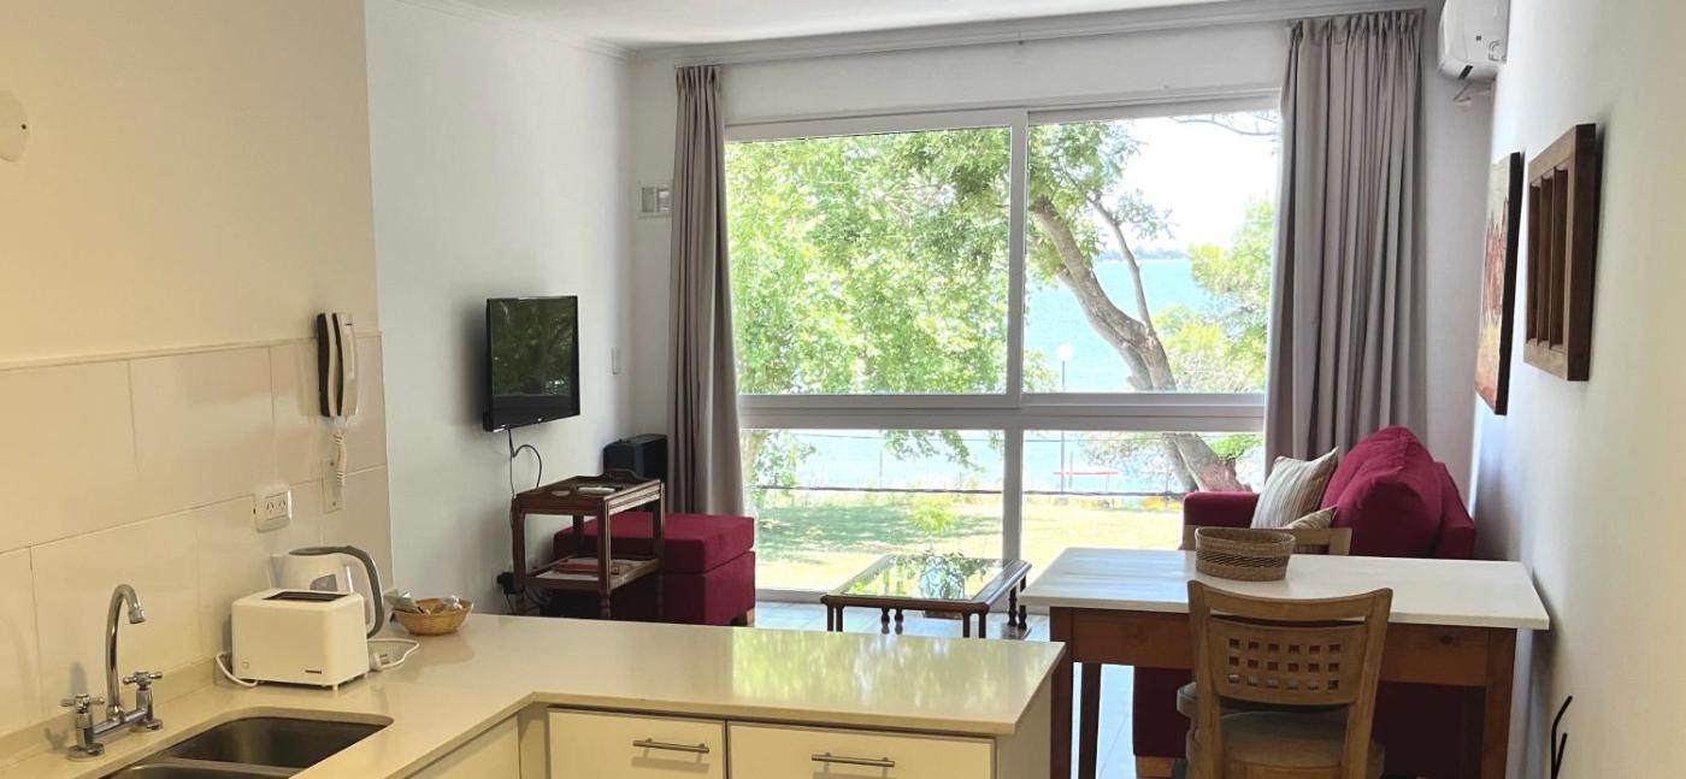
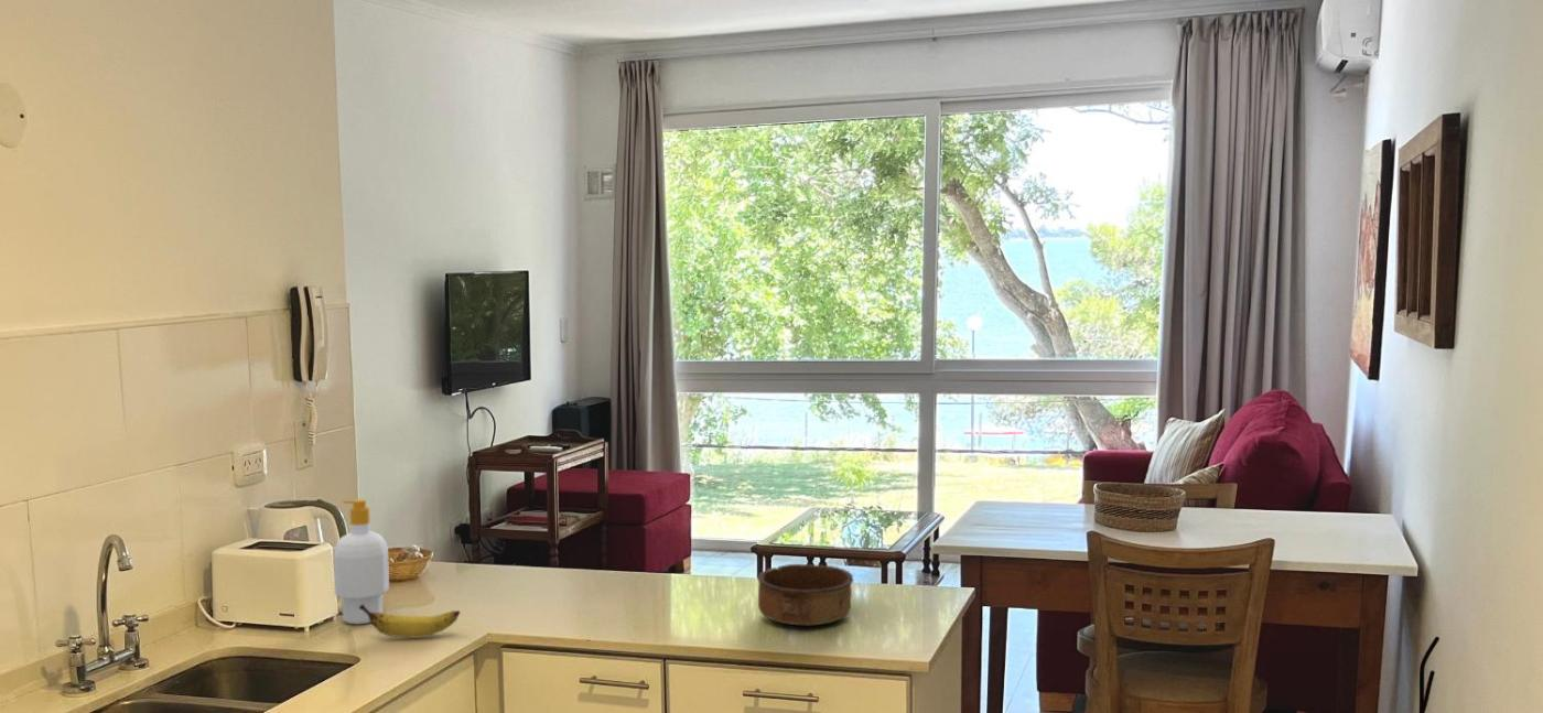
+ soap bottle (360, 560)
+ banana (410, 619)
+ bowl (805, 595)
